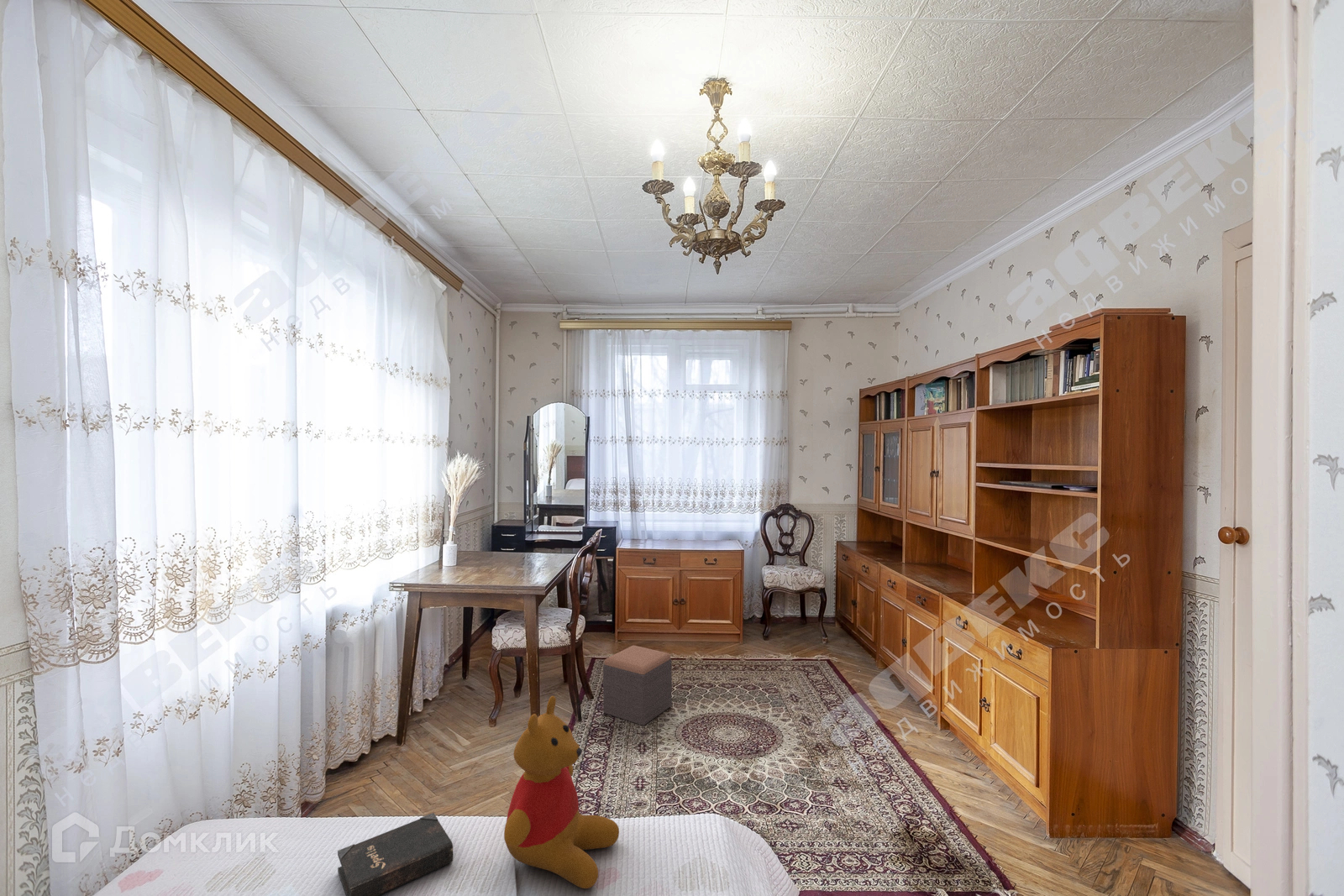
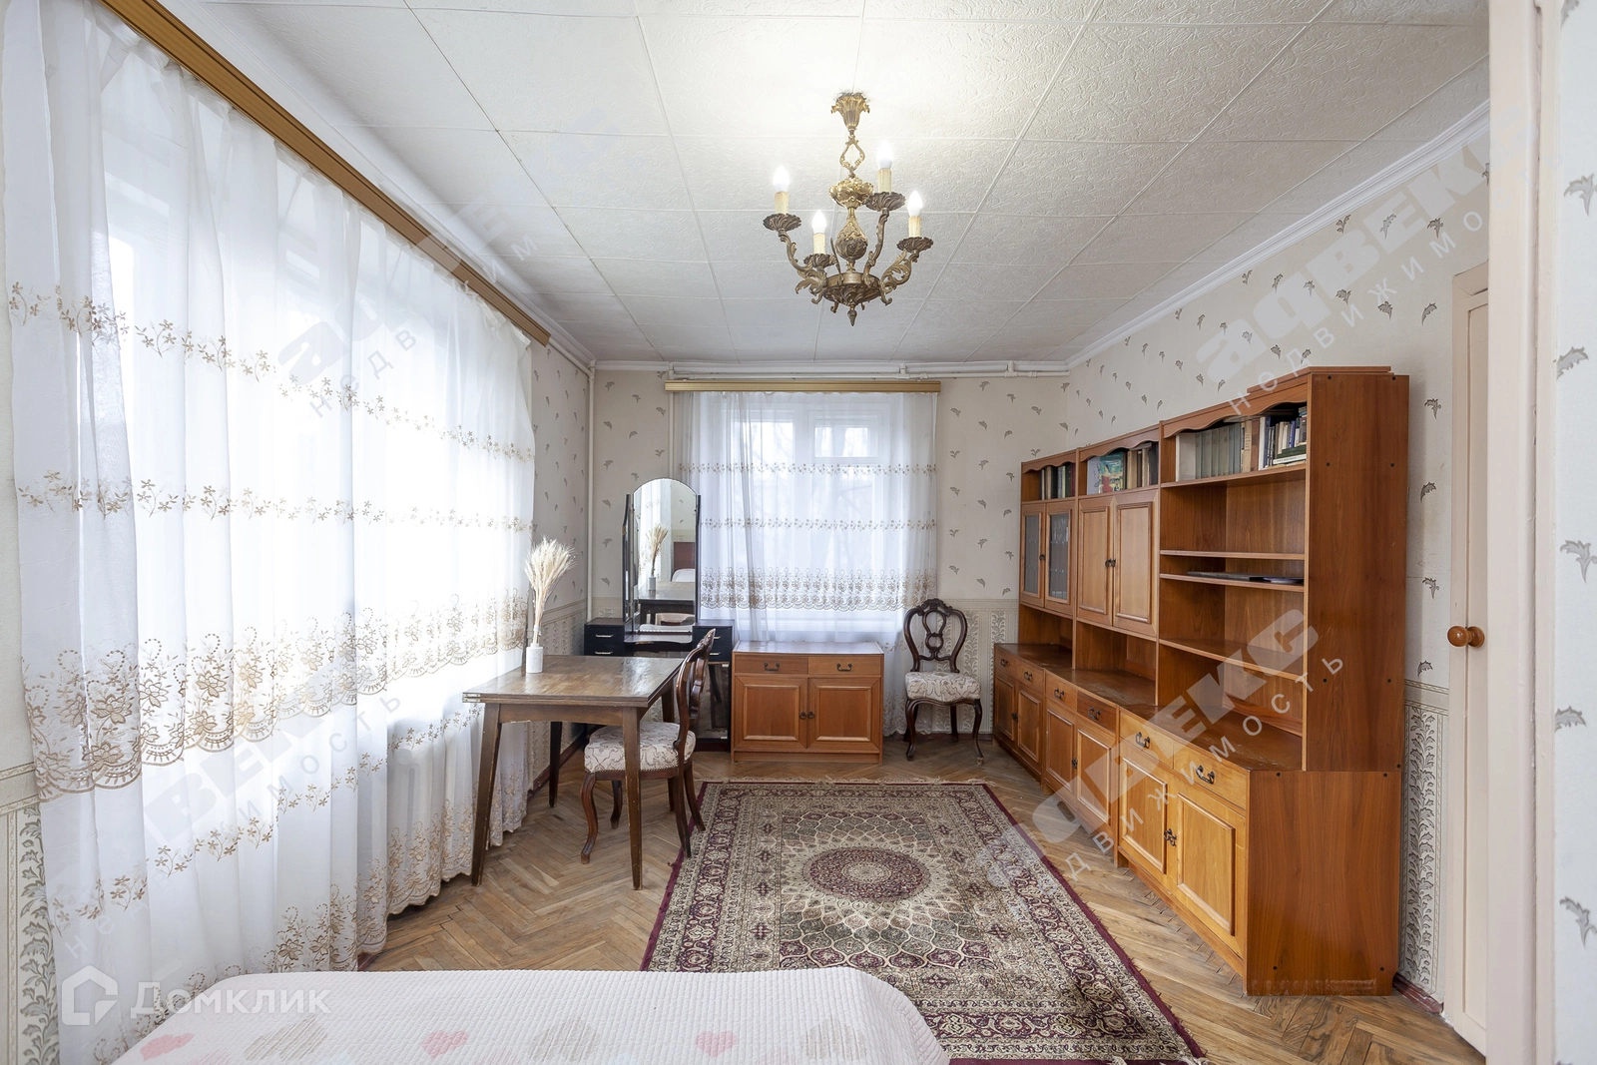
- teddy bear (561, 783)
- hardback book (396, 857)
- footstool (638, 682)
